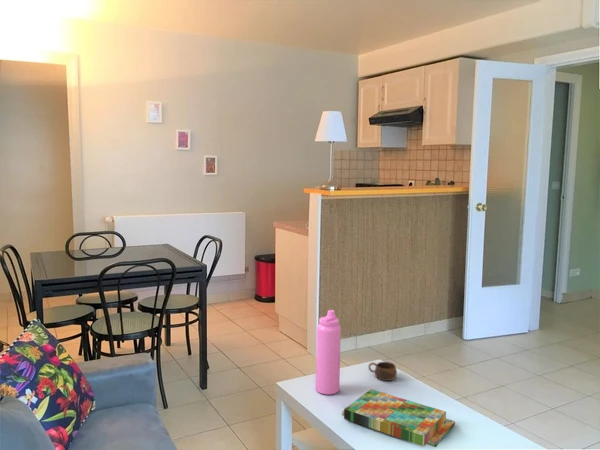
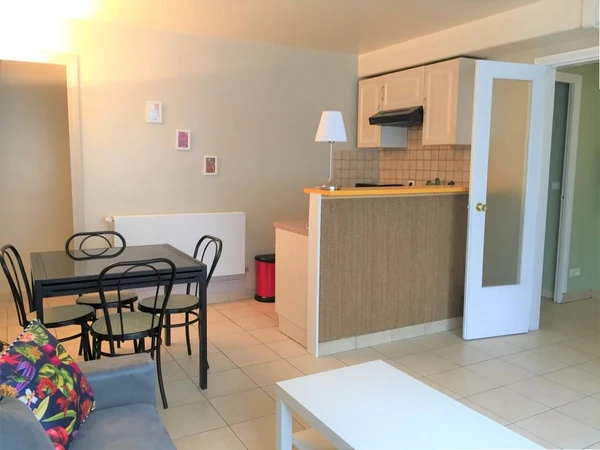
- cup (382, 370)
- board game (395, 415)
- water bottle (328, 351)
